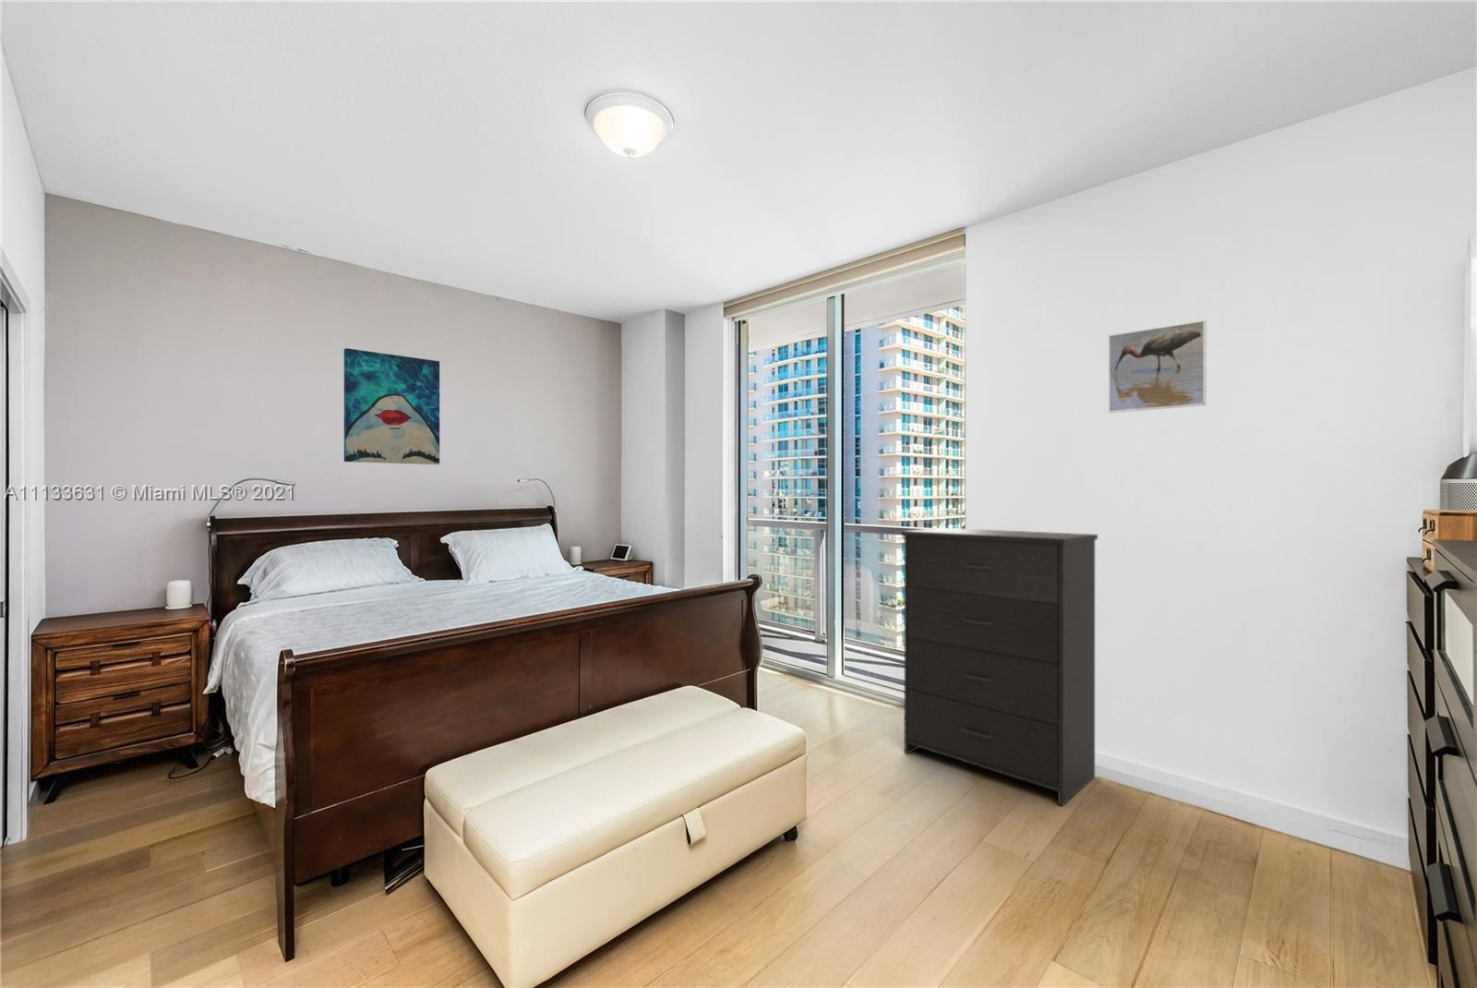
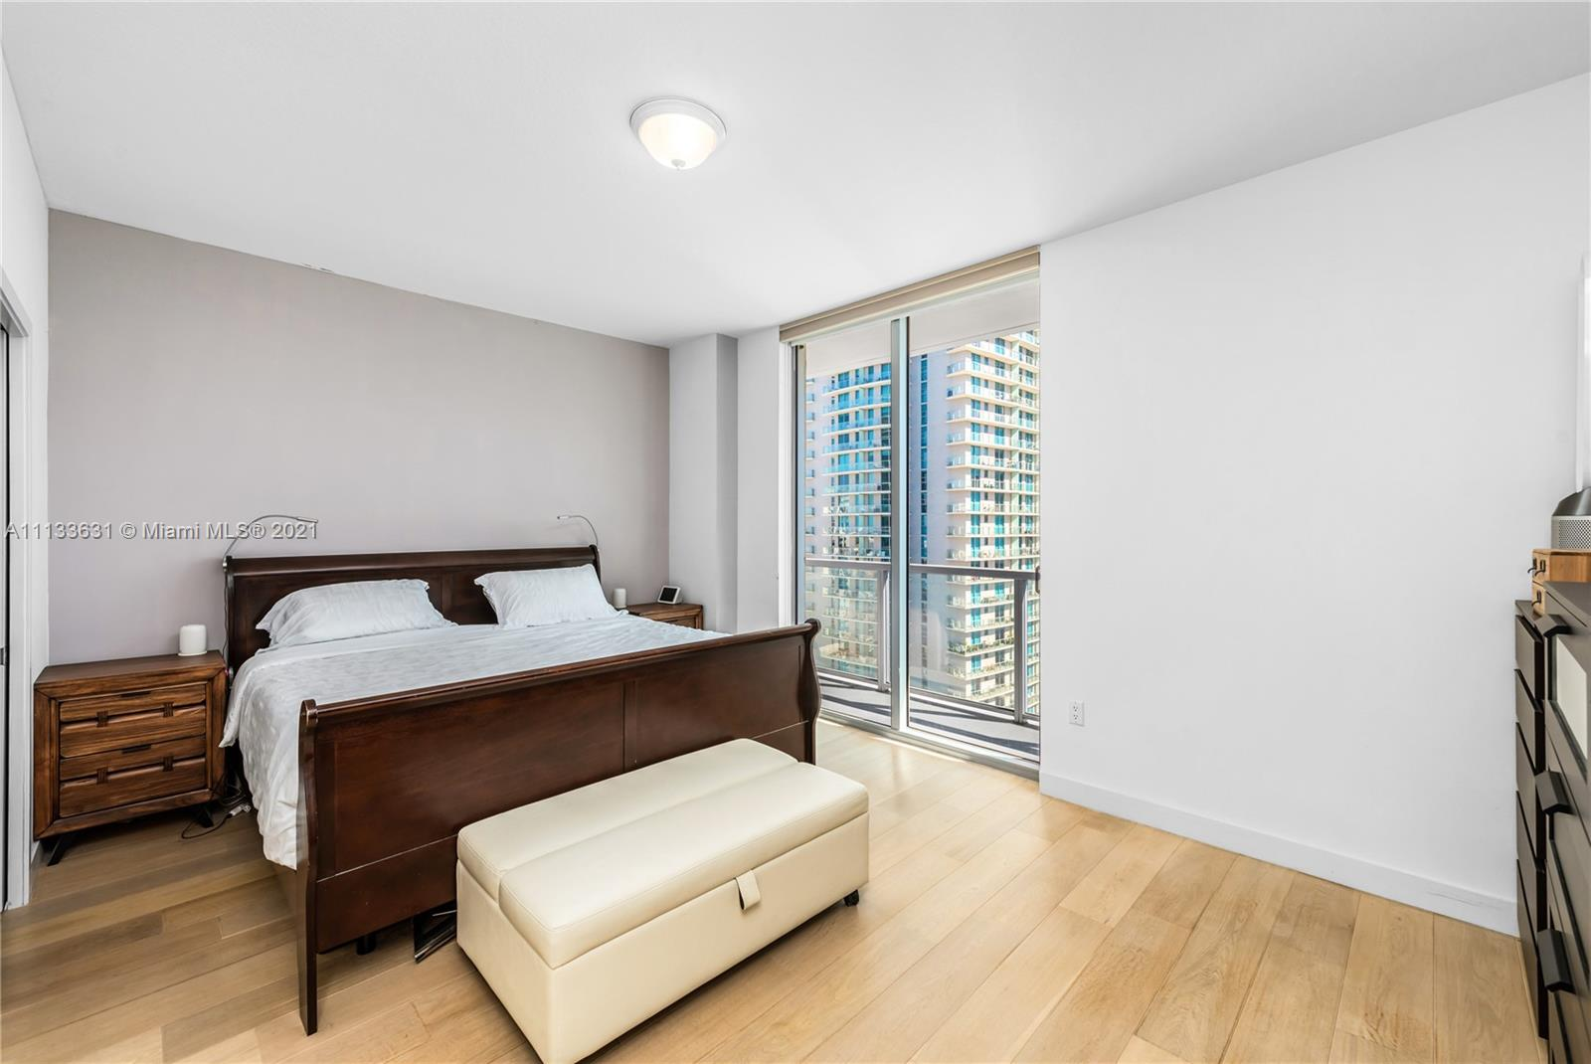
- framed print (1155, 368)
- wall art (393, 409)
- dresser (994, 648)
